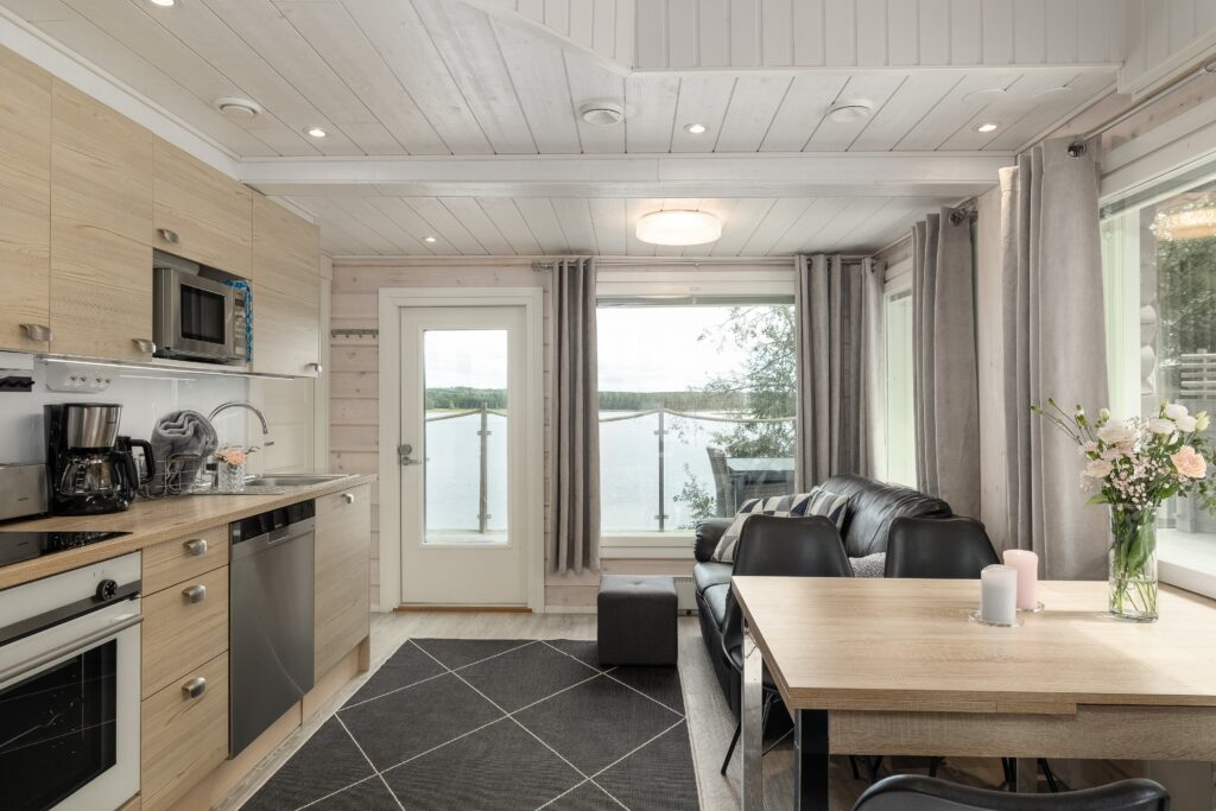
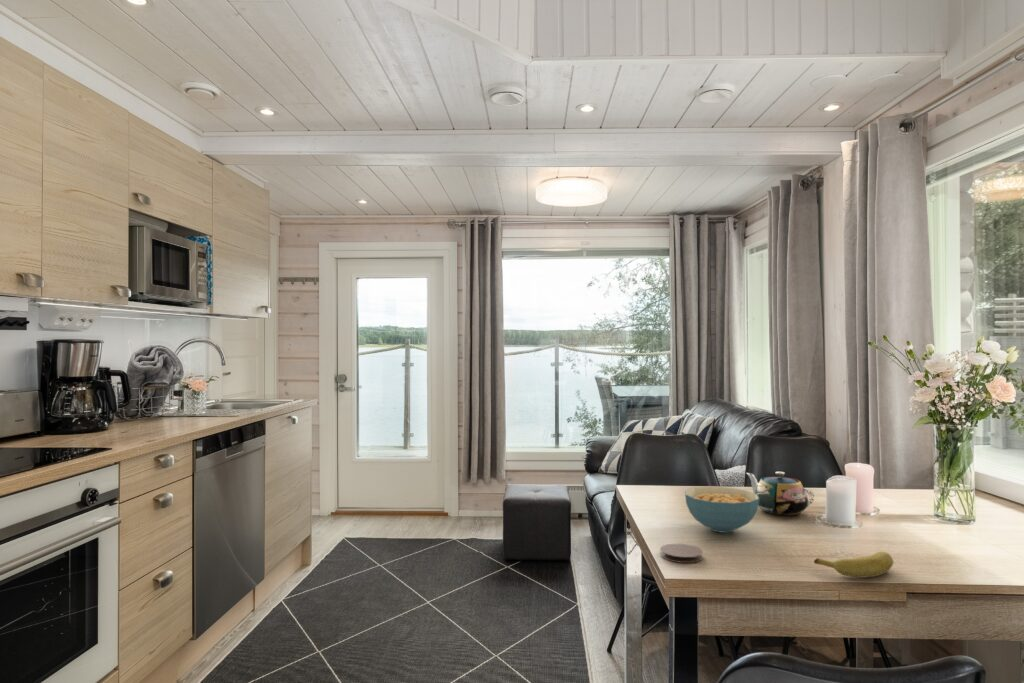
+ teapot (778, 491)
+ banana (860, 561)
+ cereal bowl (721, 511)
+ coaster (681, 552)
